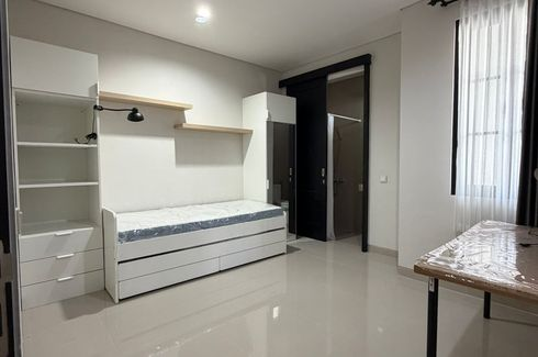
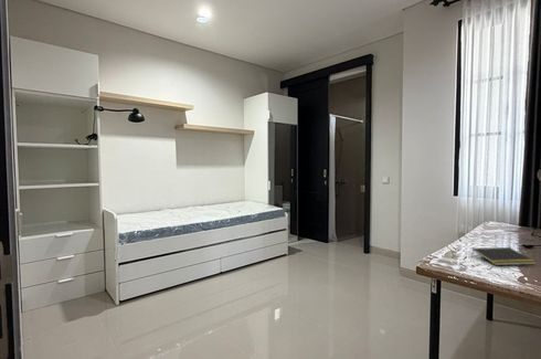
+ notepad (502, 255)
